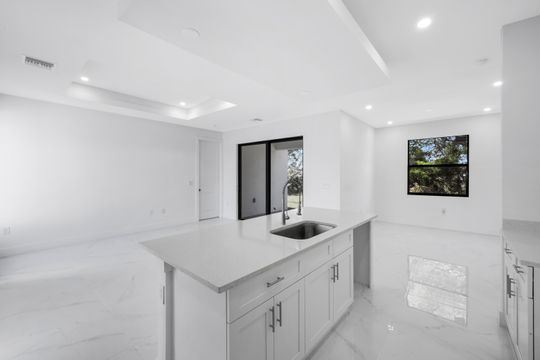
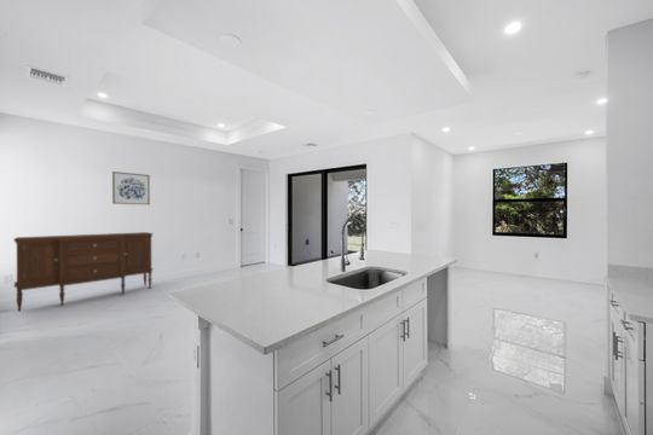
+ wall art (132, 188)
+ sideboard (92, 266)
